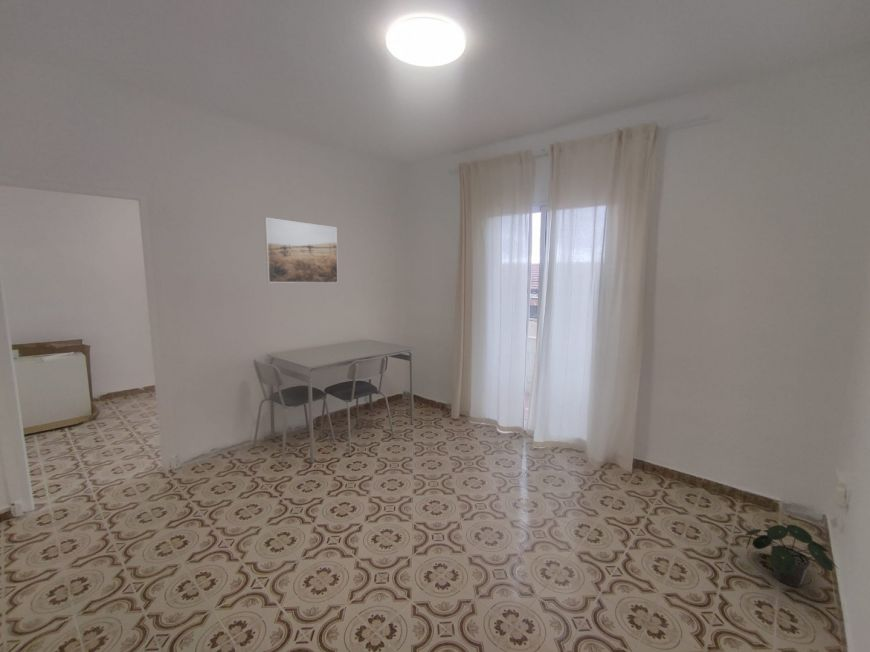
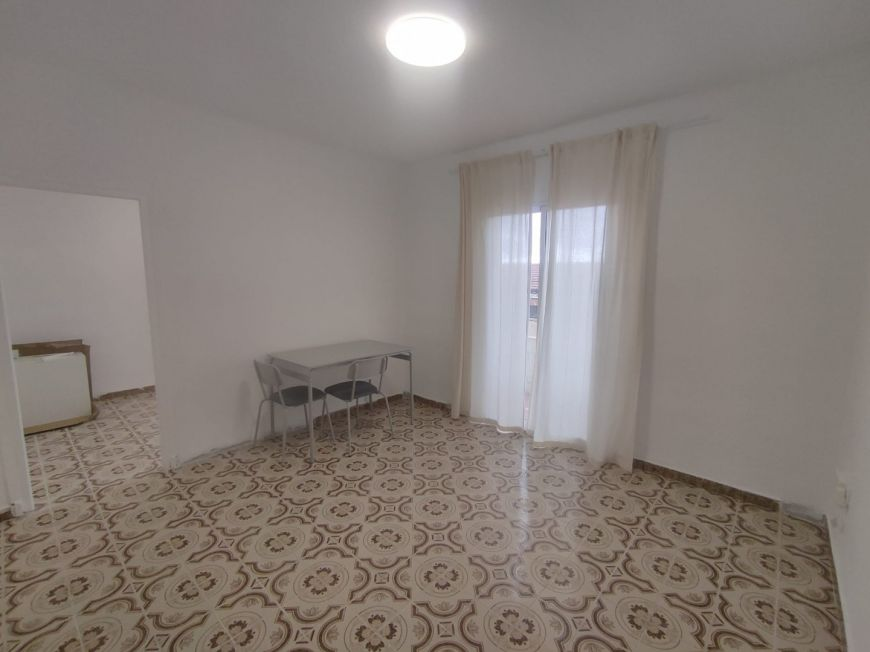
- potted plant (789, 551)
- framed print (304, 253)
